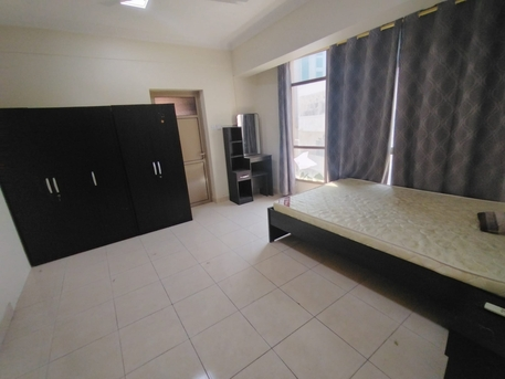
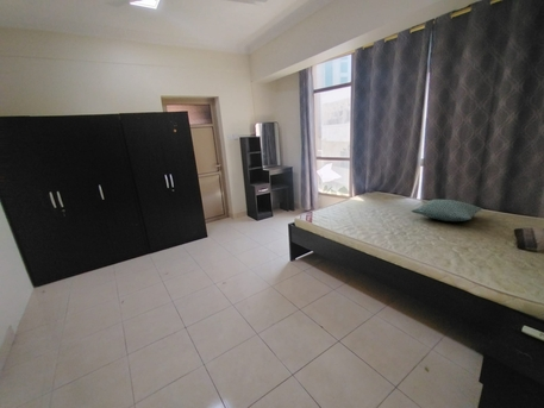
+ pillow (446, 209)
